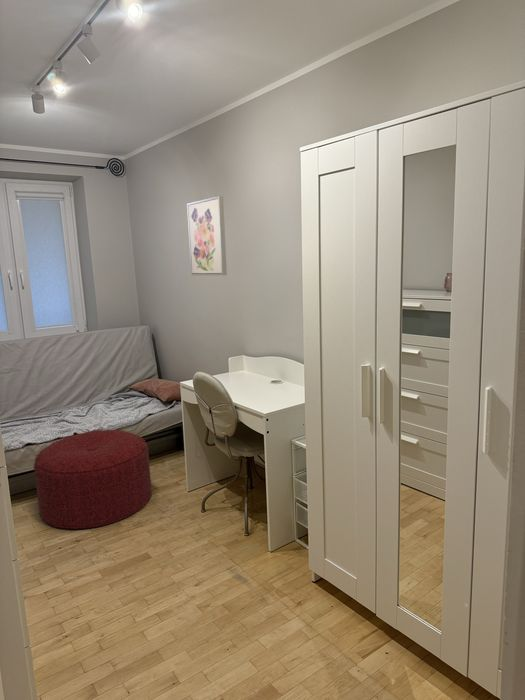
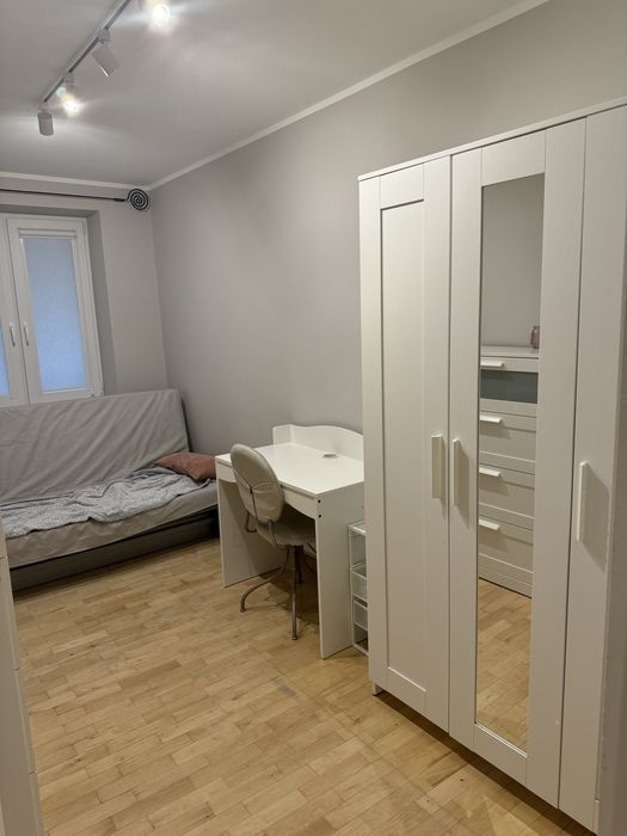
- ottoman (94, 472)
- wall art (206, 238)
